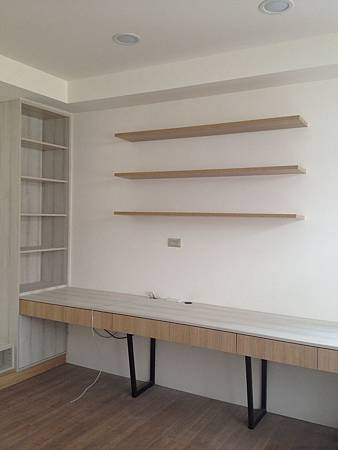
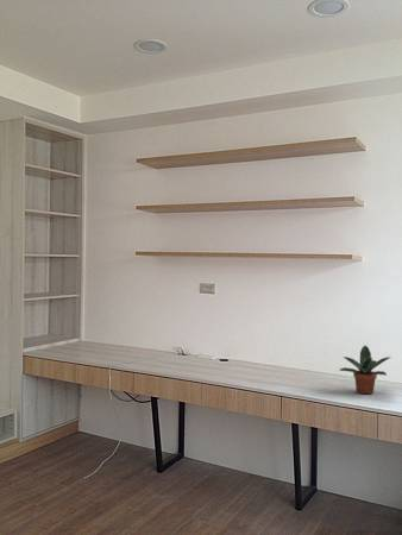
+ potted plant (364, 370)
